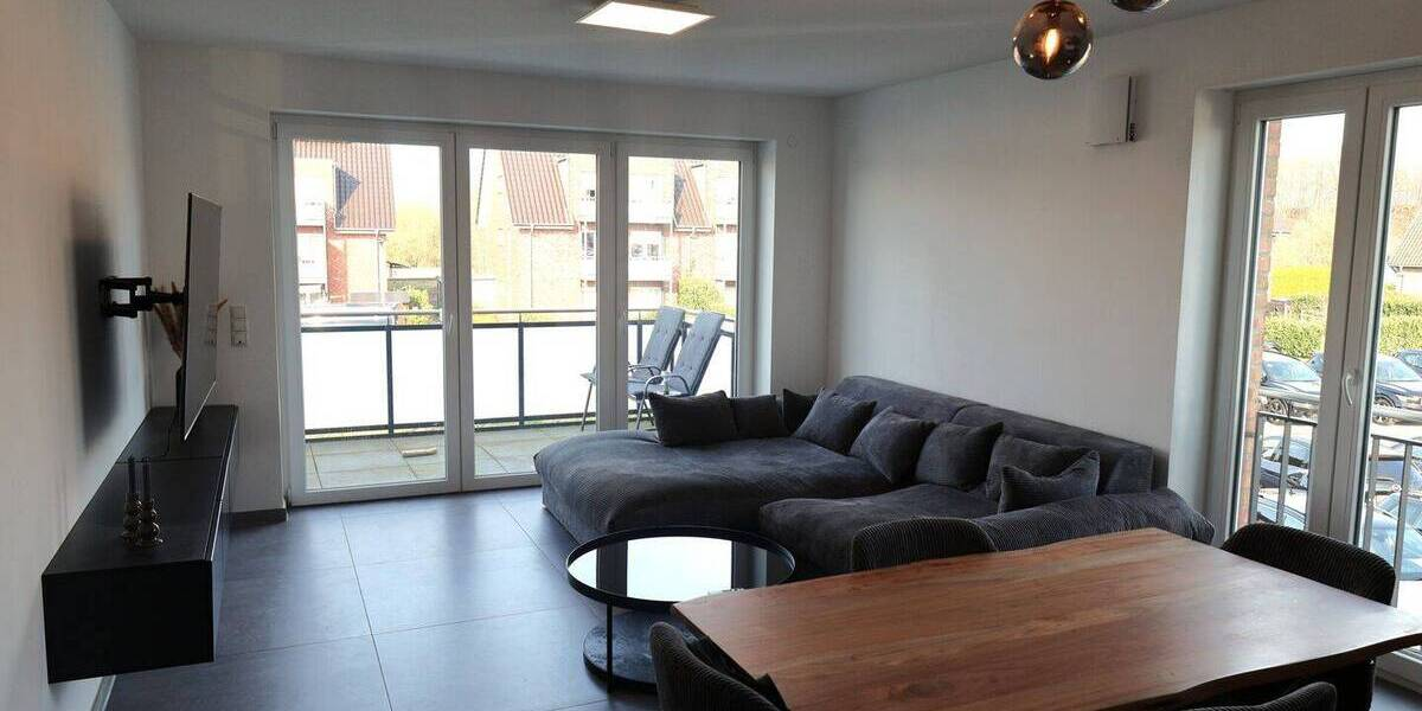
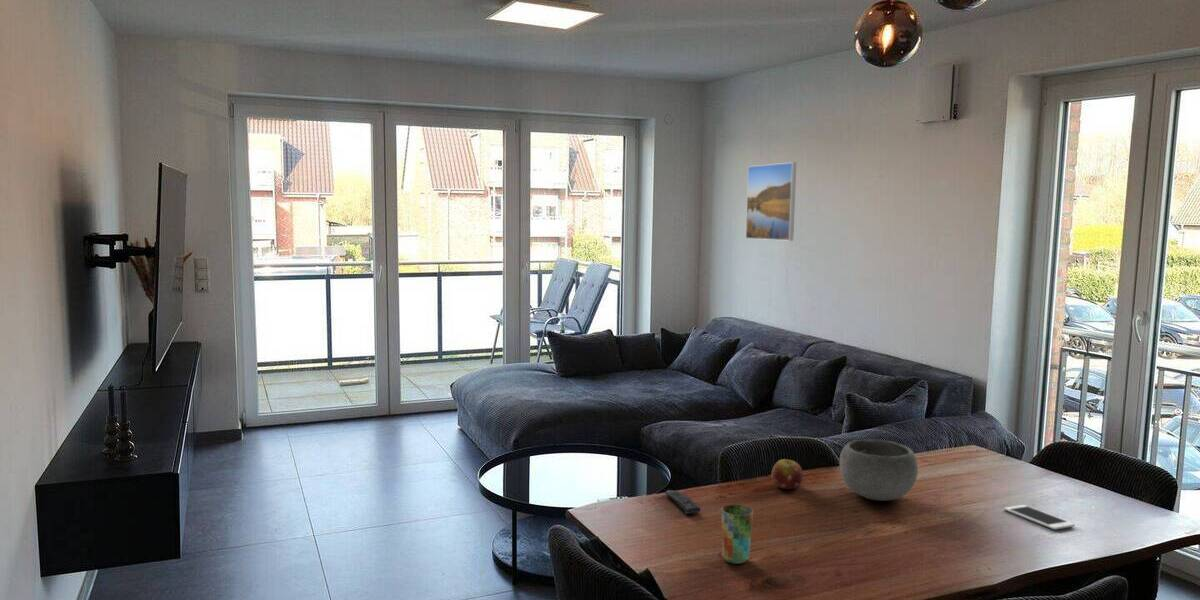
+ cup (736, 534)
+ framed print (769, 202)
+ cell phone (1038, 516)
+ remote control (680, 500)
+ bowl (877, 472)
+ fruit (787, 474)
